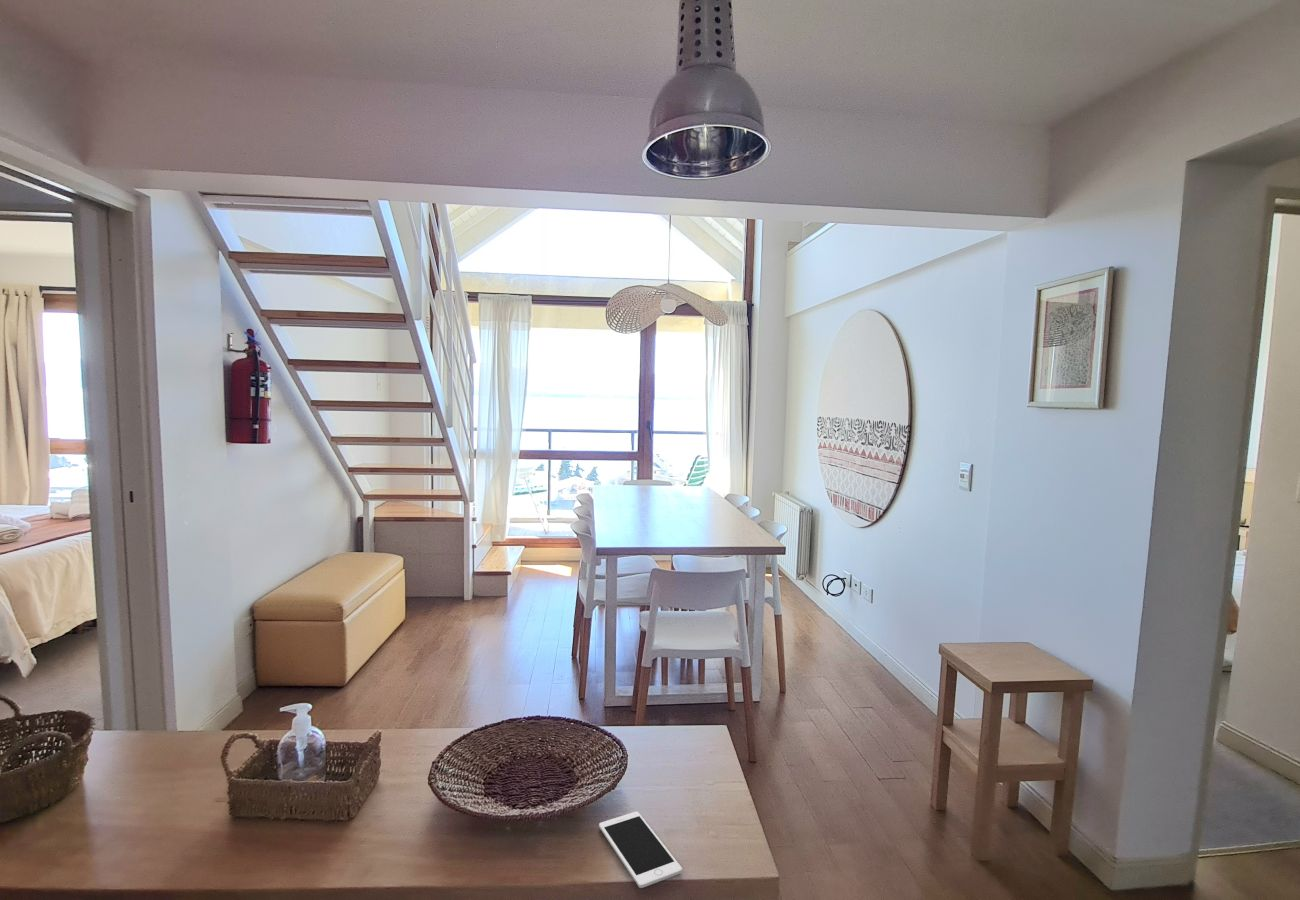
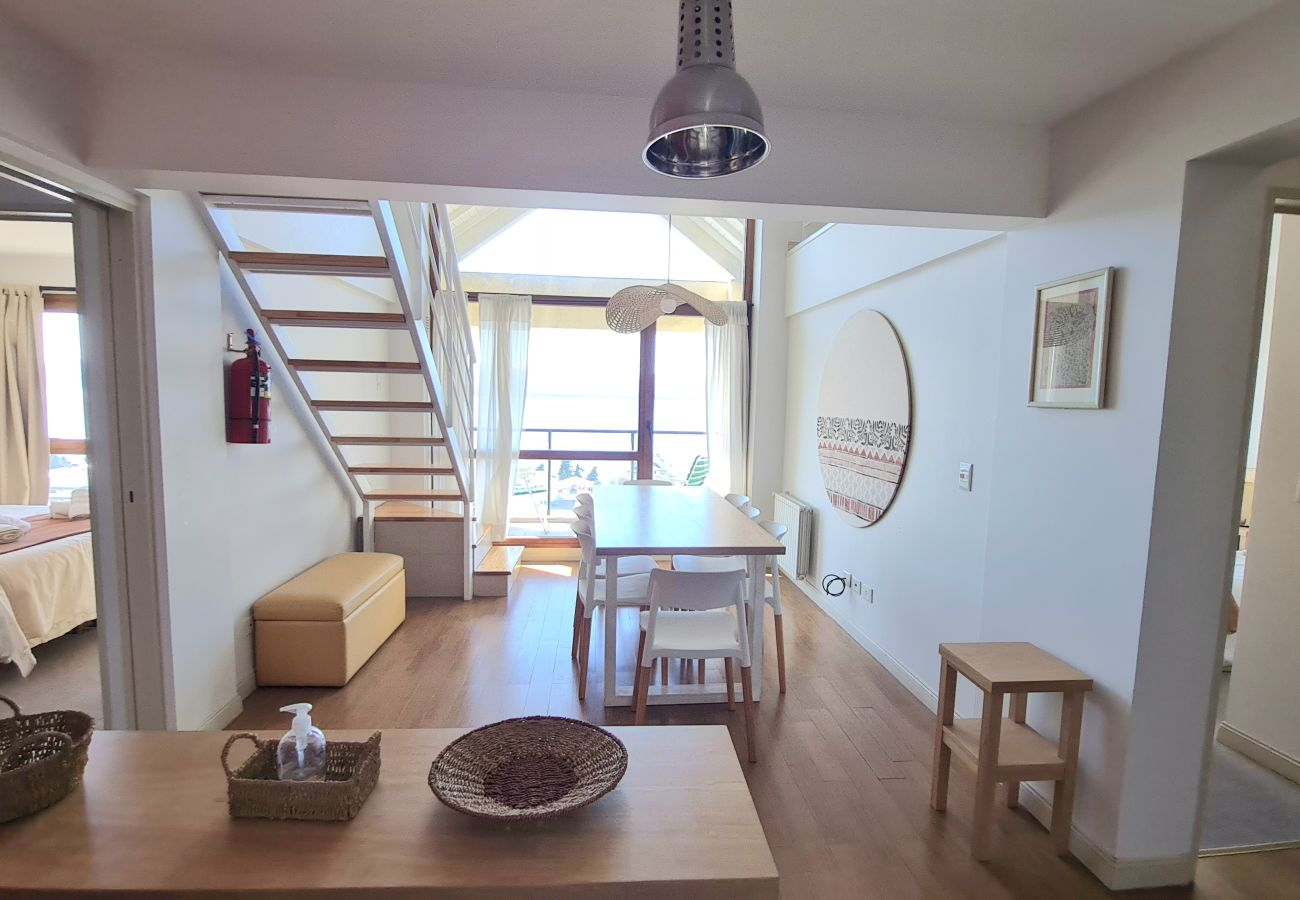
- cell phone (638, 846)
